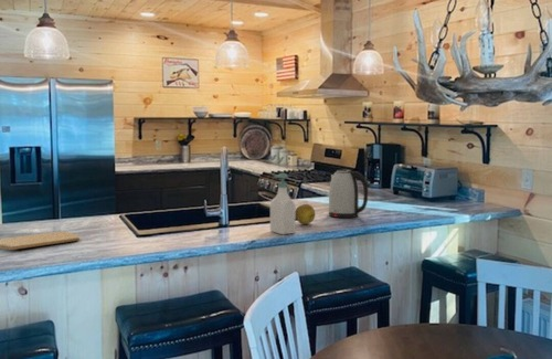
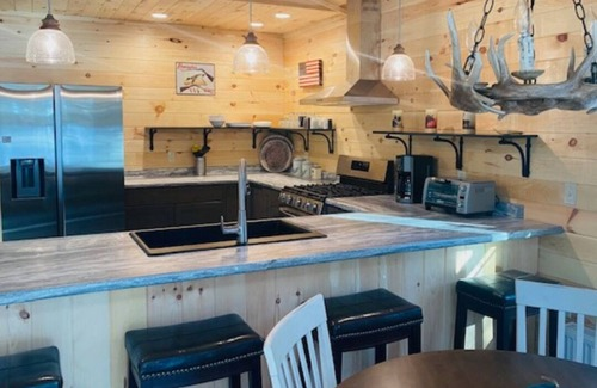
- soap bottle (280, 202)
- kettle (348, 192)
- chopping board (24, 241)
- fruit (305, 213)
